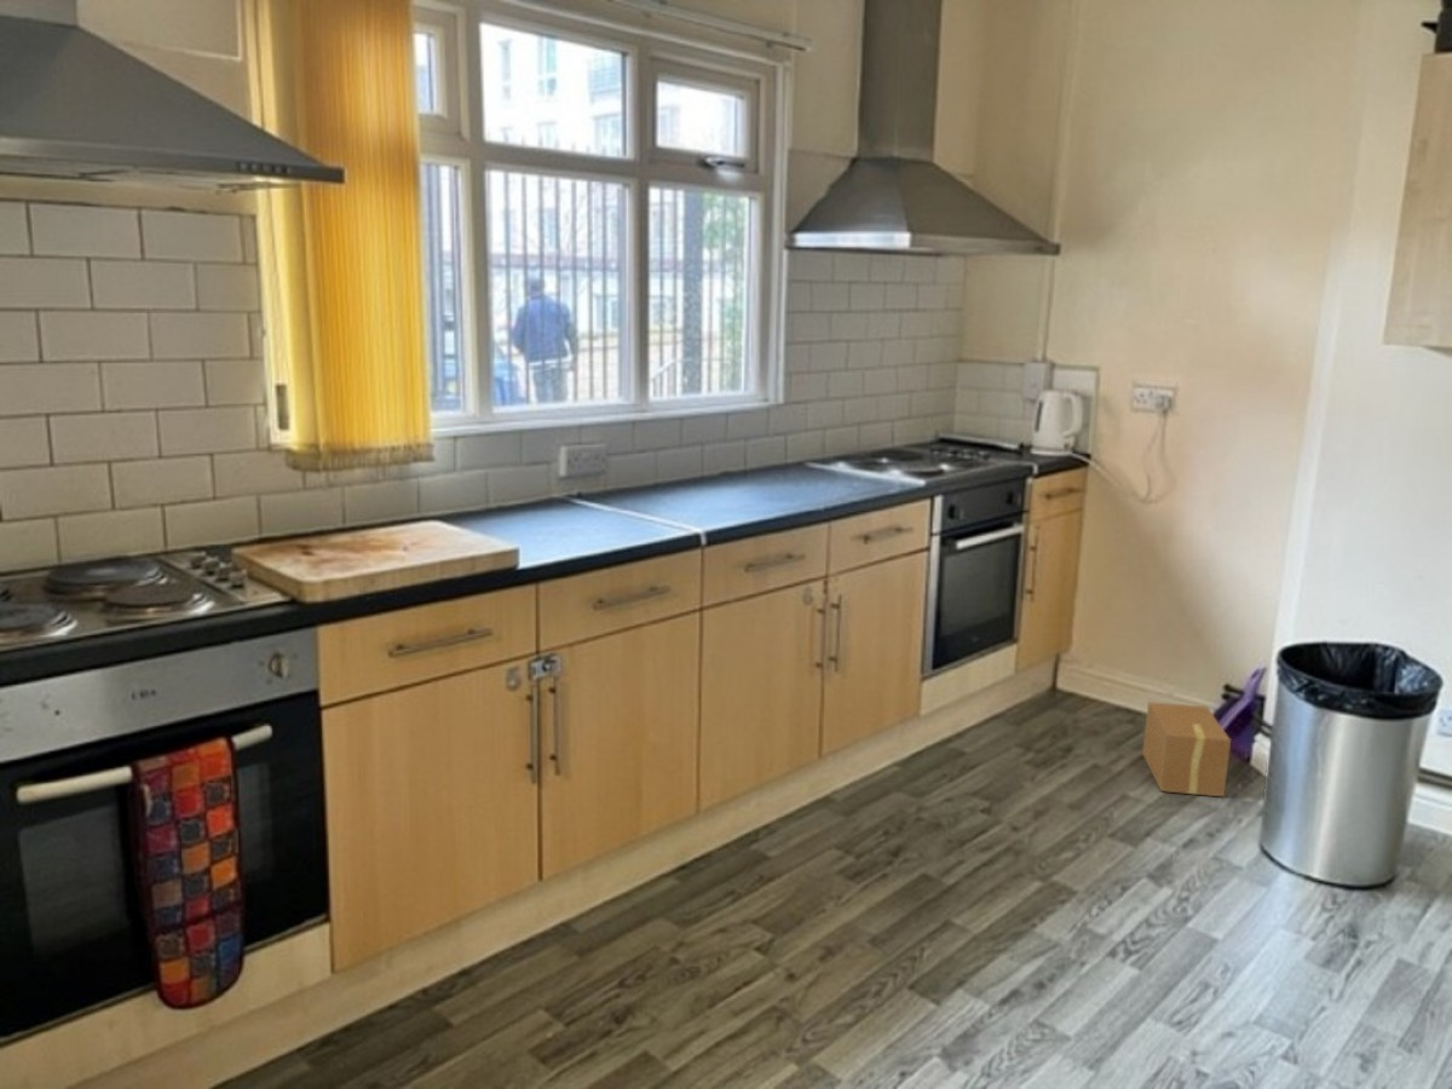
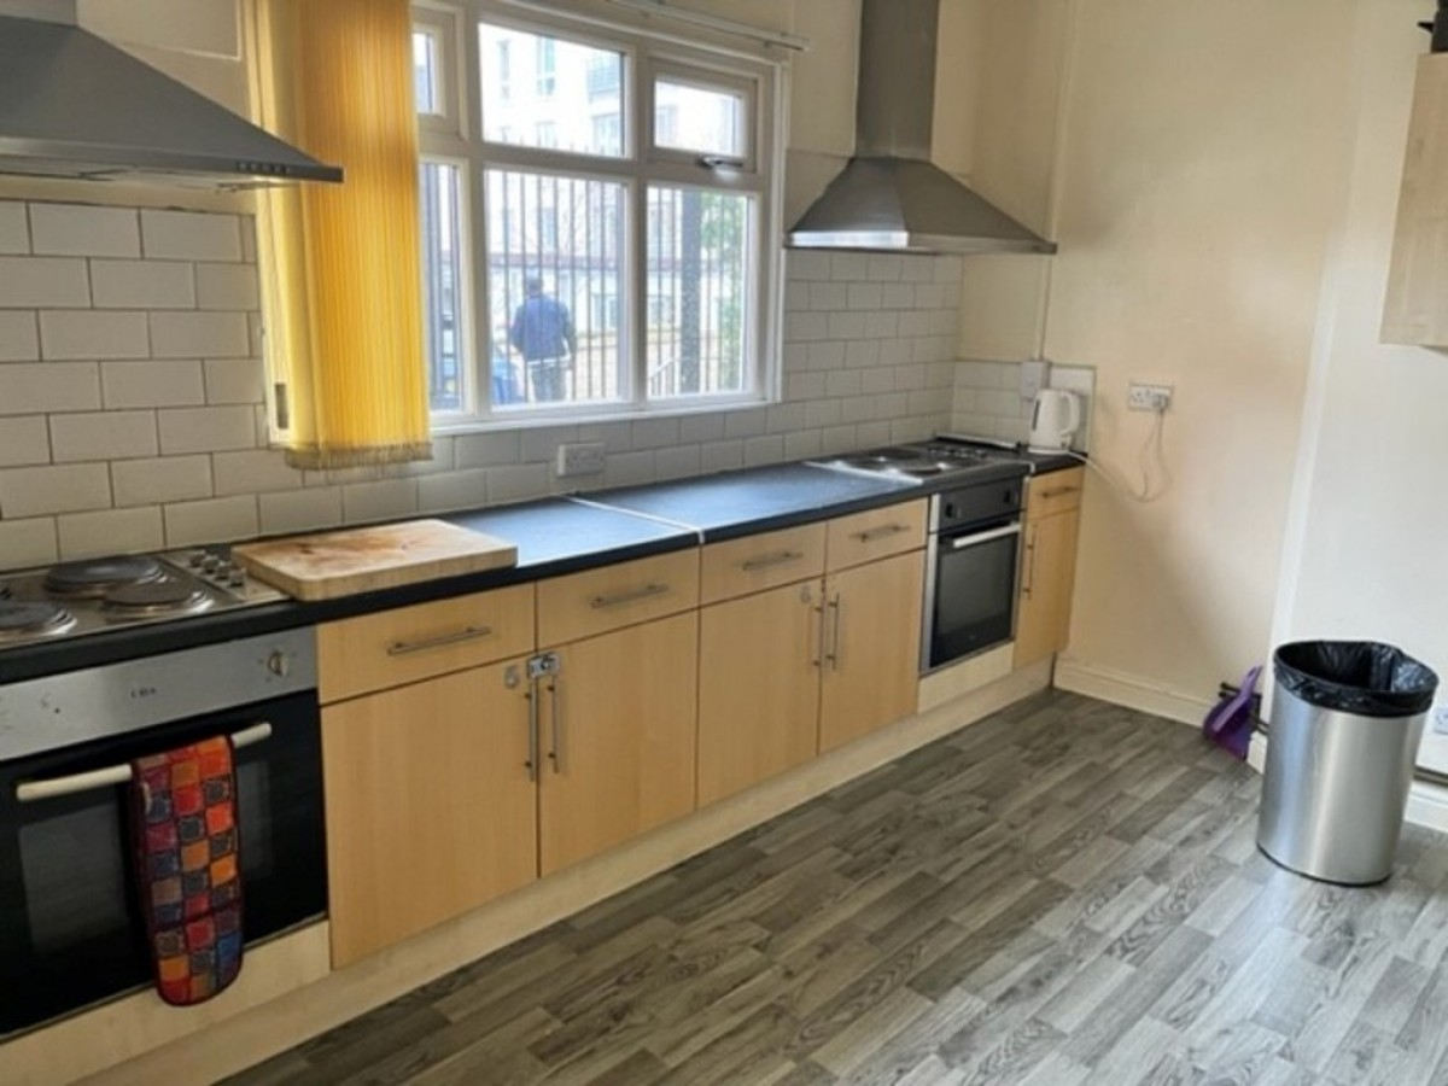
- cardboard box (1183, 747)
